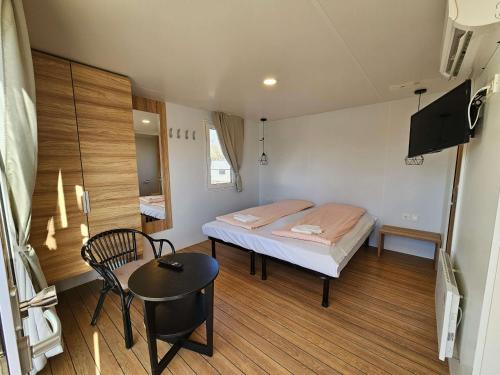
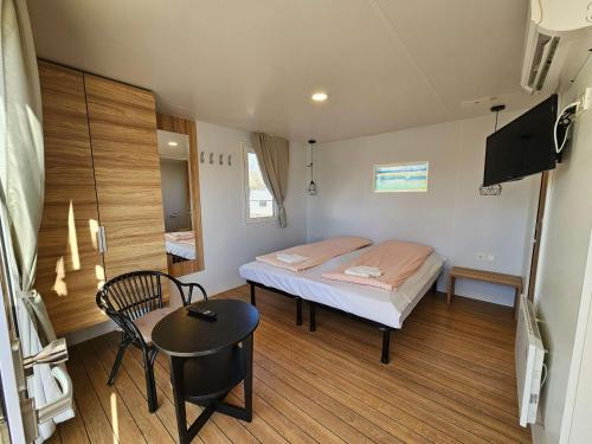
+ wall art (399, 178)
